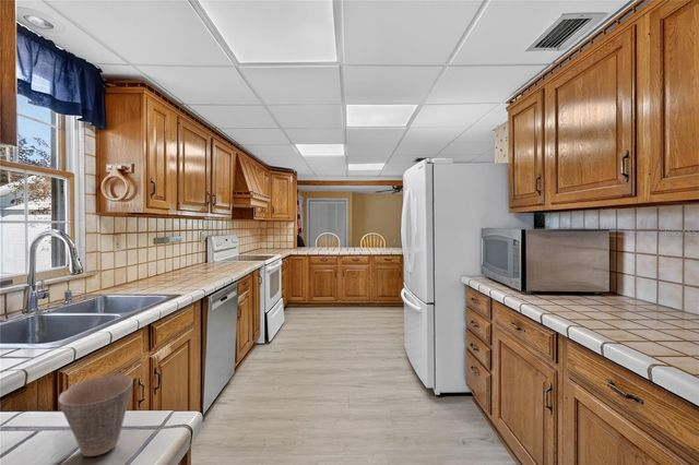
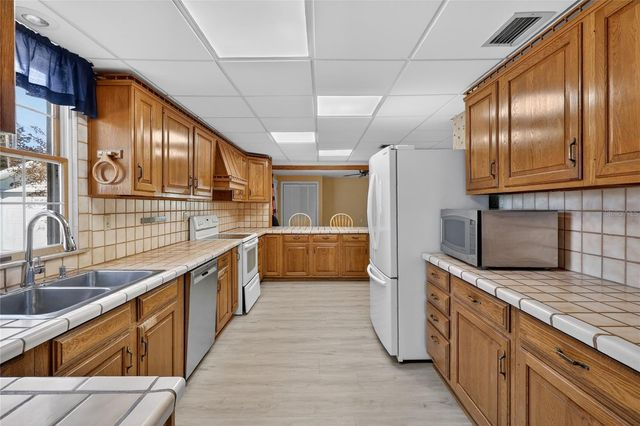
- cup (97, 418)
